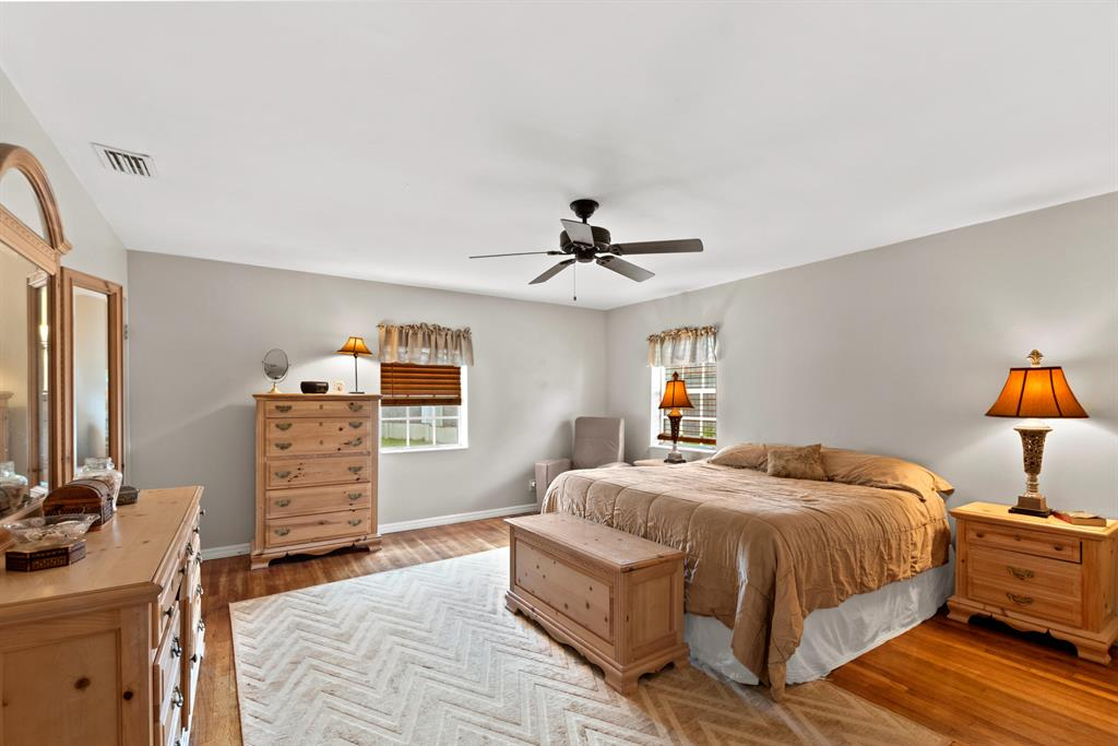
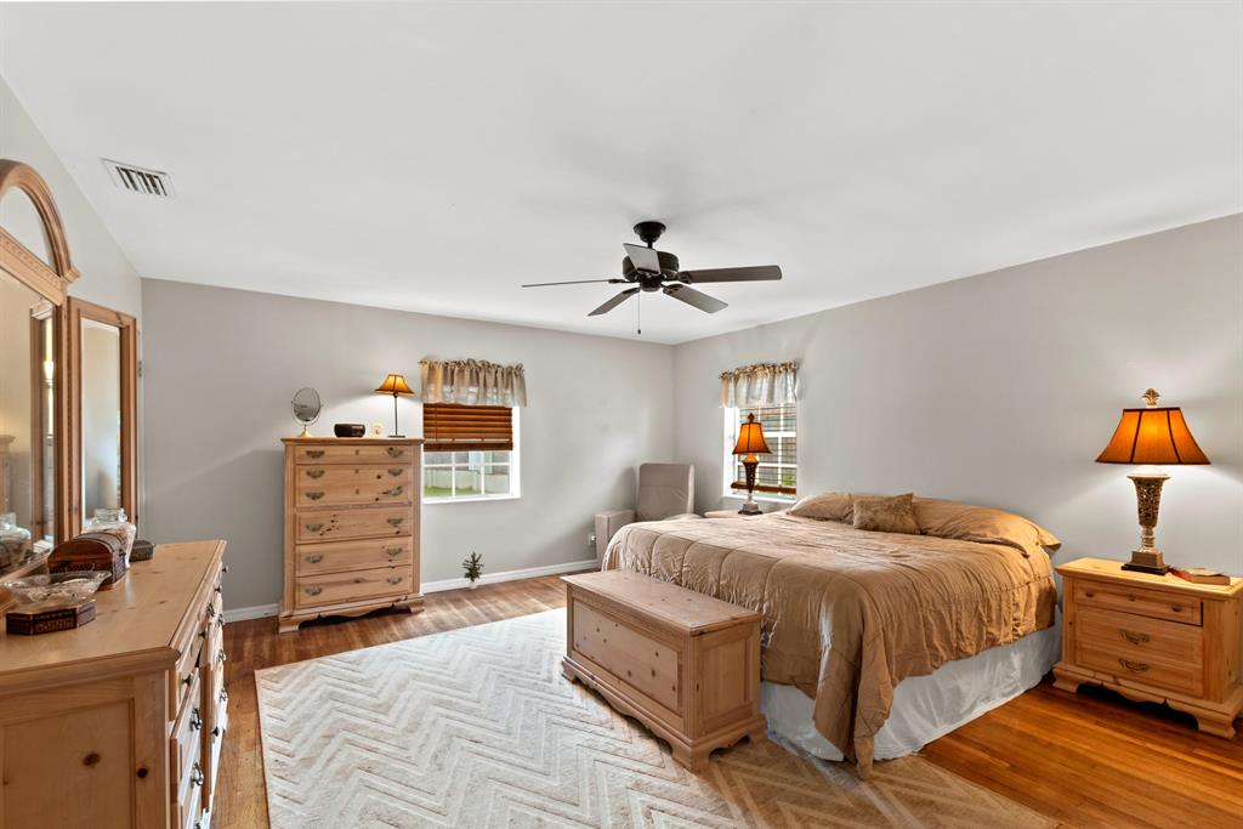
+ potted plant (473, 569)
